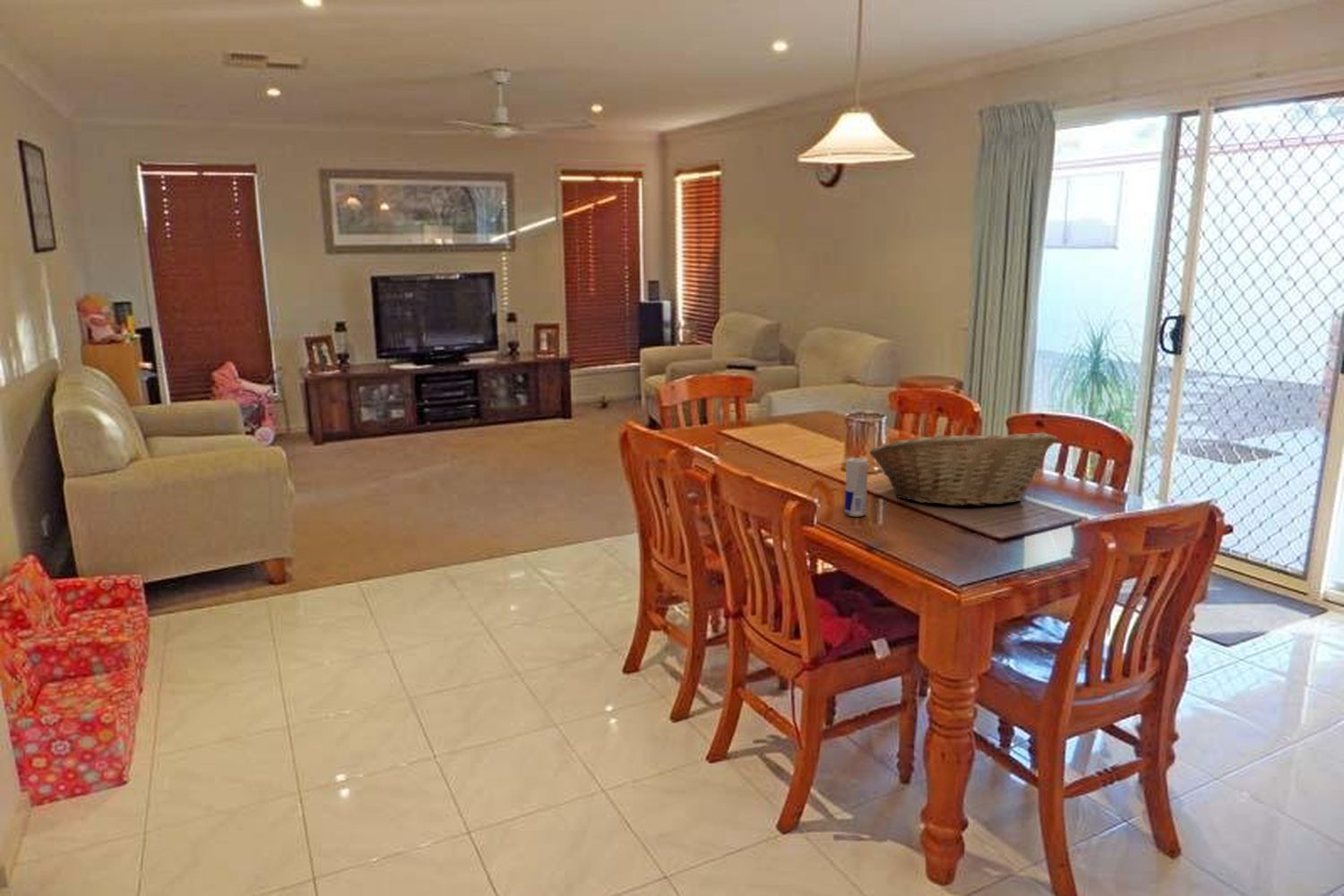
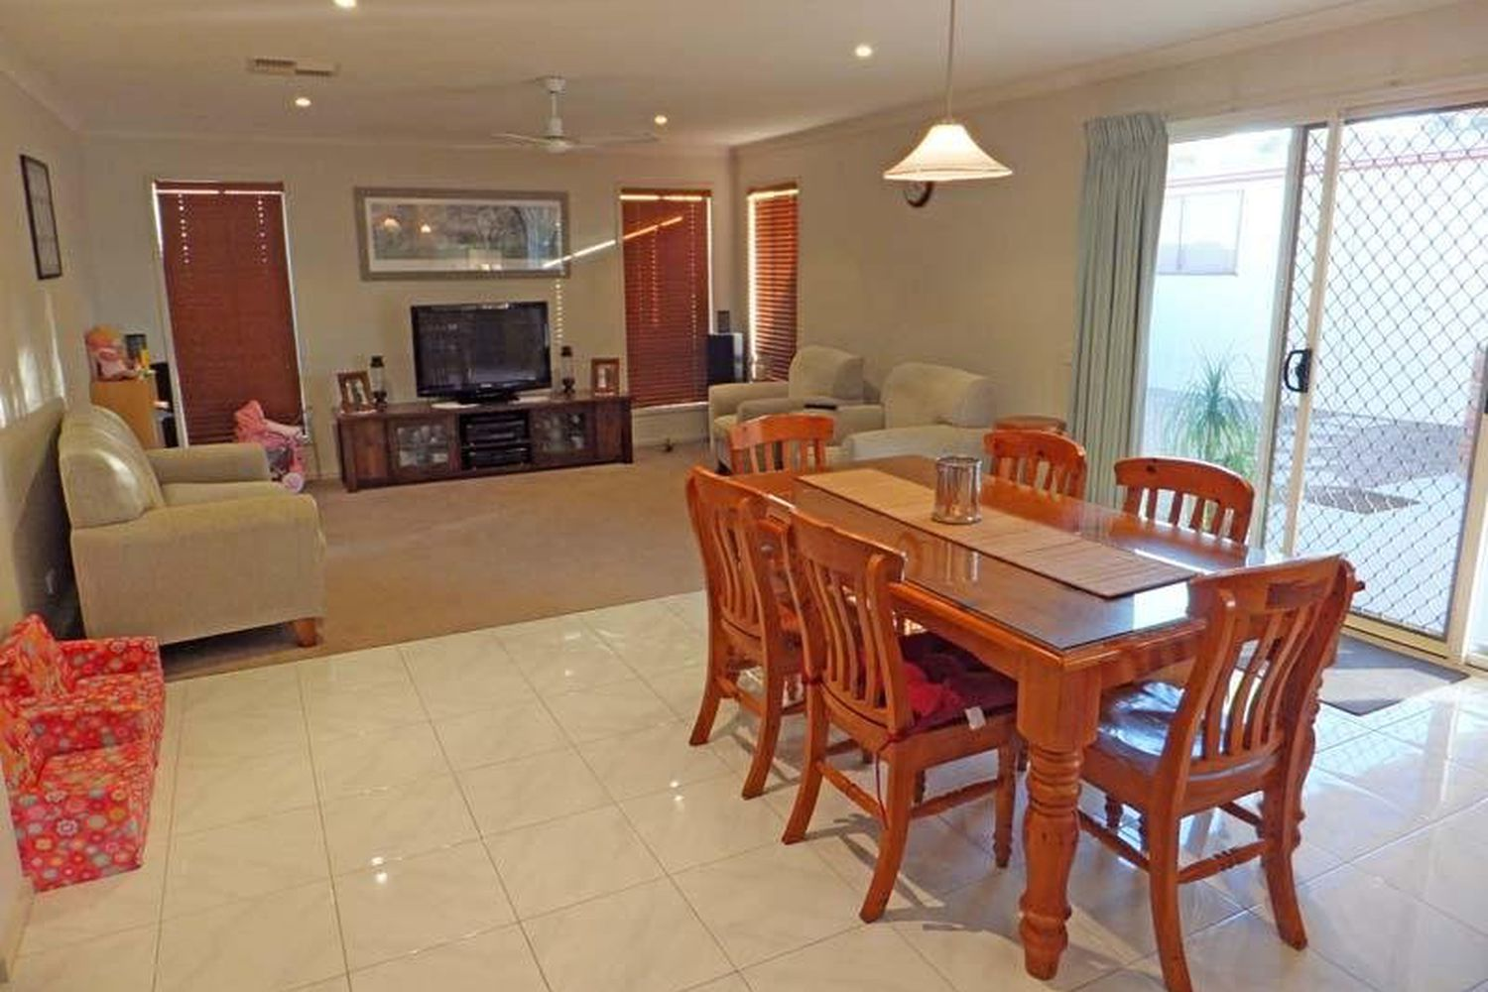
- beverage can (856, 487)
- fruit basket (961, 460)
